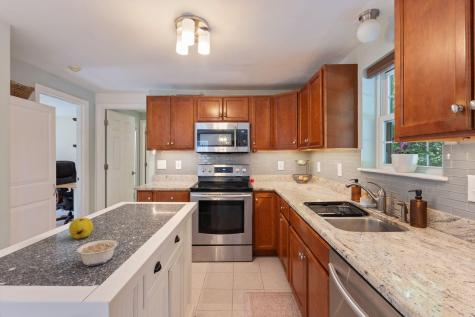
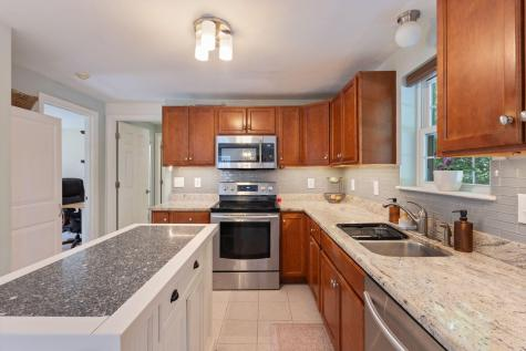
- fruit (81, 227)
- legume (97, 252)
